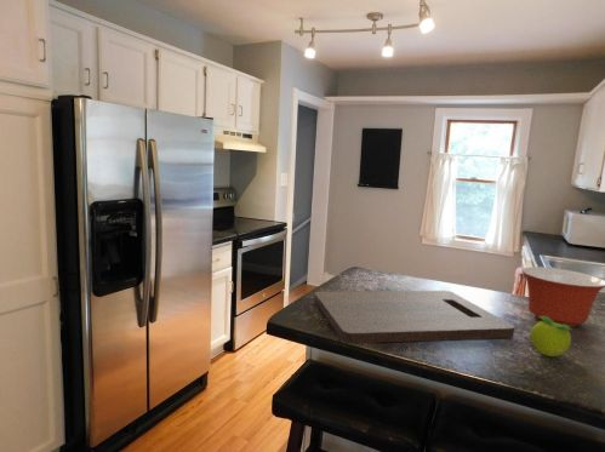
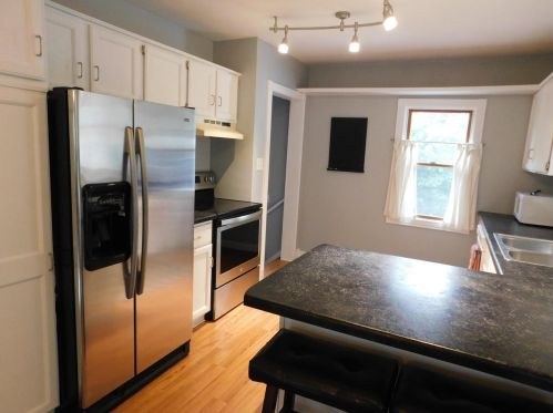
- fruit (549, 337)
- cutting board (405, 311)
- mixing bowl (559, 297)
